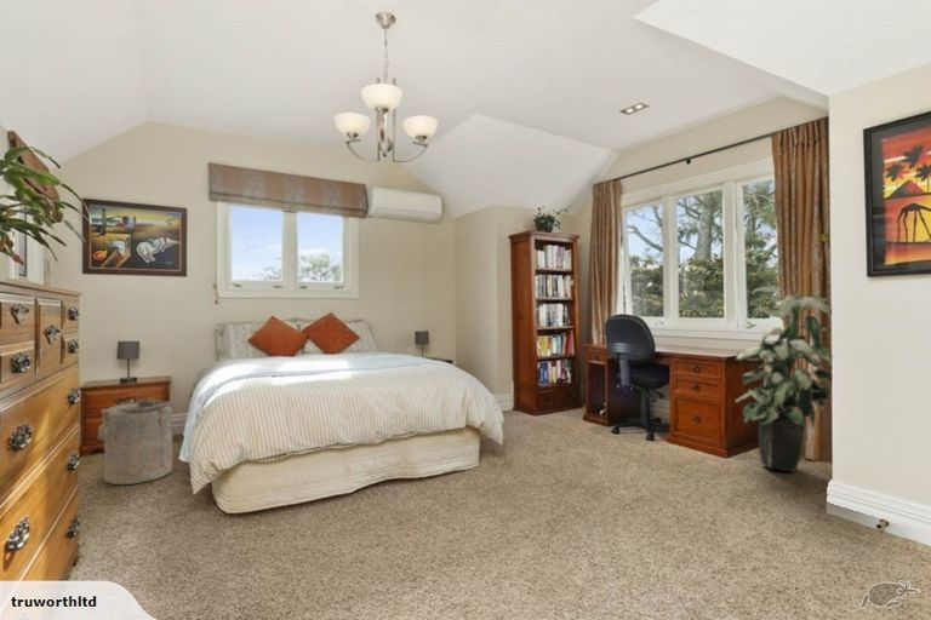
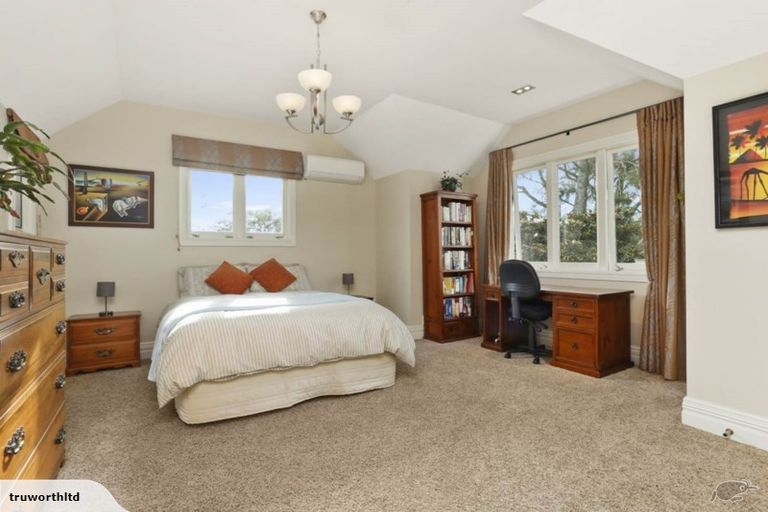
- laundry hamper (135, 437)
- indoor plant (782, 377)
